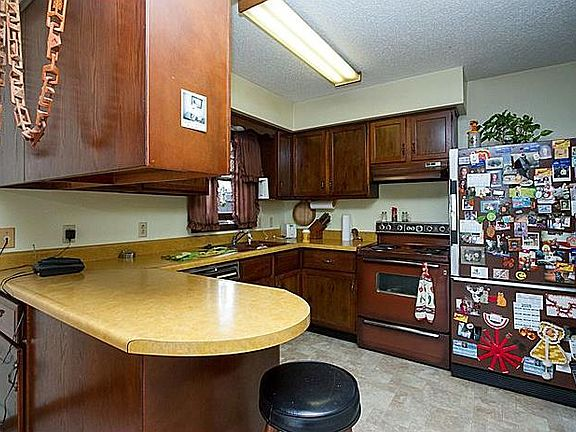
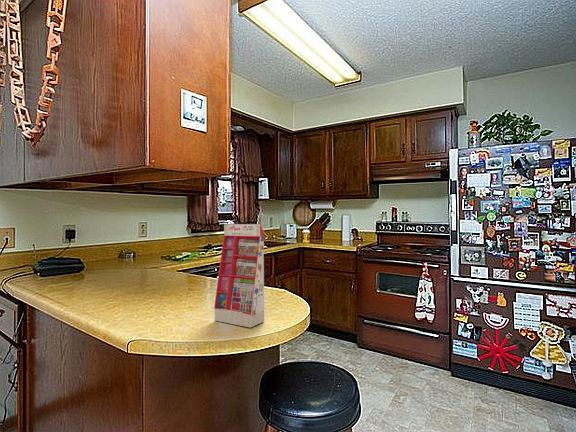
+ gift box (239, 272)
